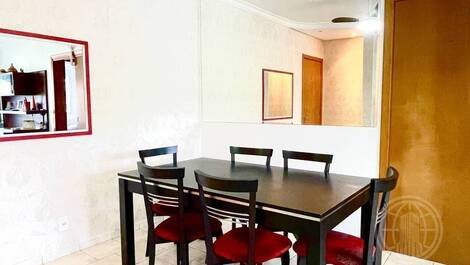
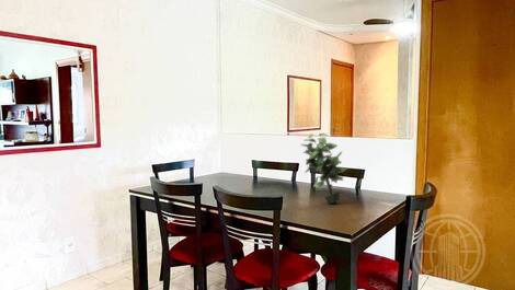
+ potted plant (322, 167)
